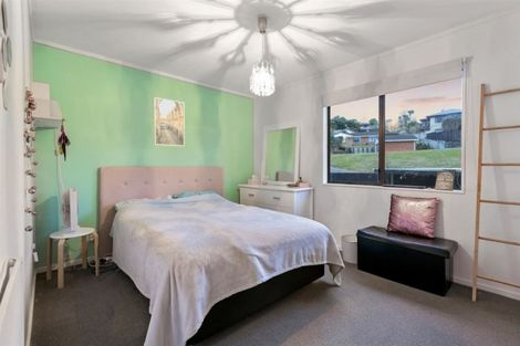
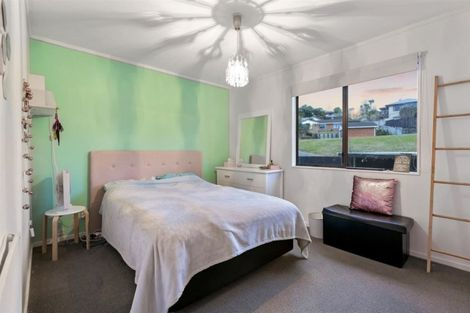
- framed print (169, 123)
